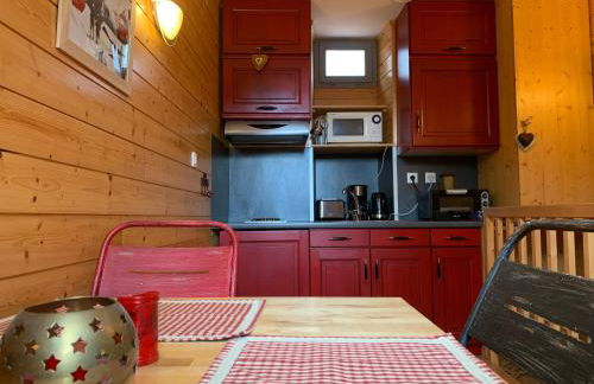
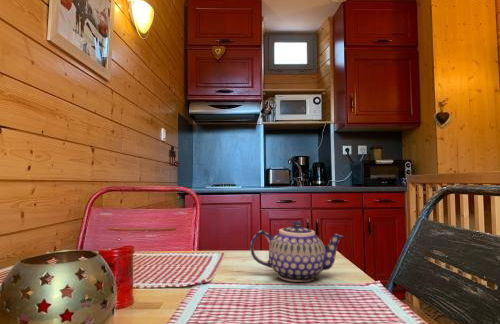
+ teapot (297, 248)
